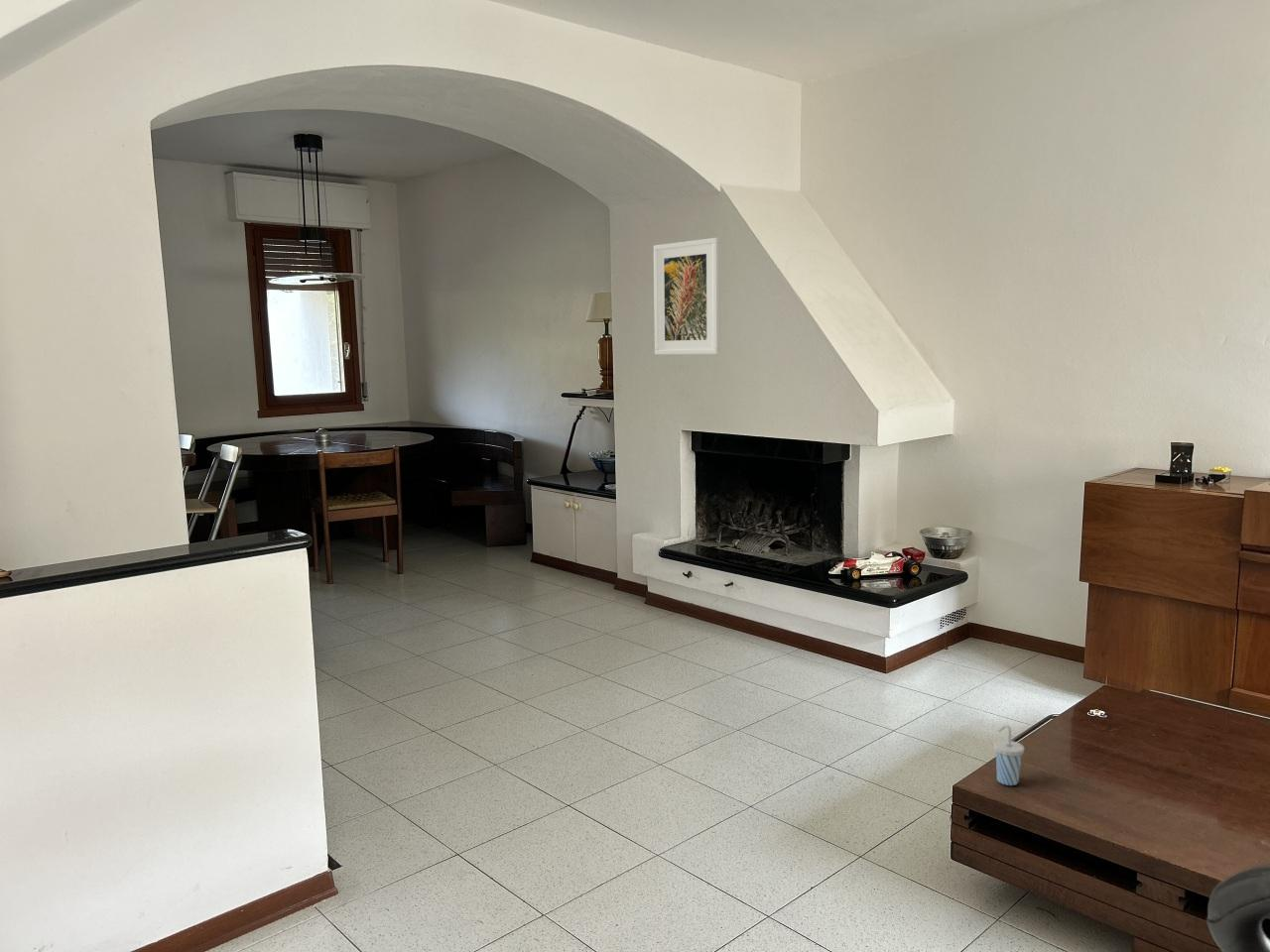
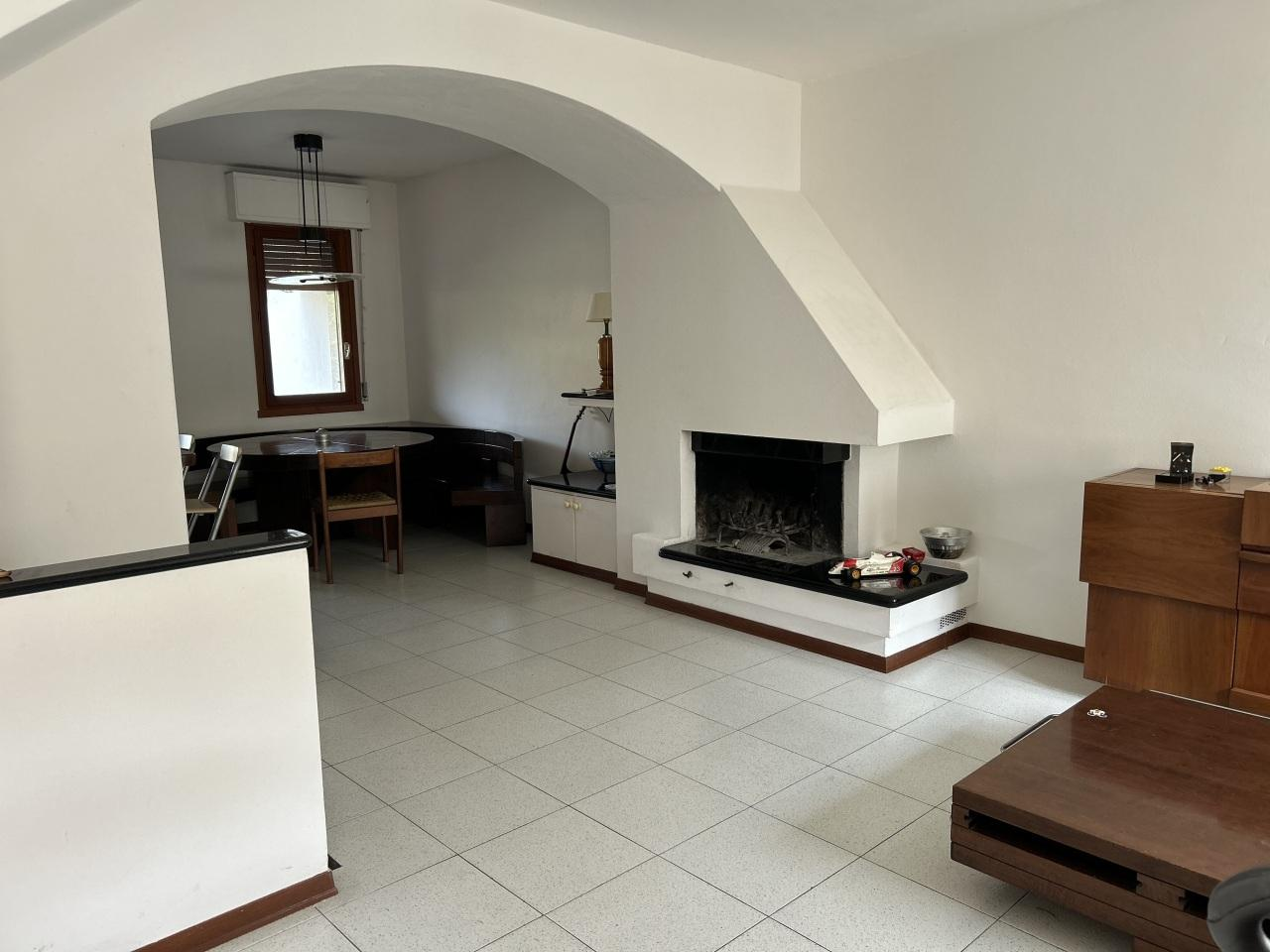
- cup (1007, 753)
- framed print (686, 298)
